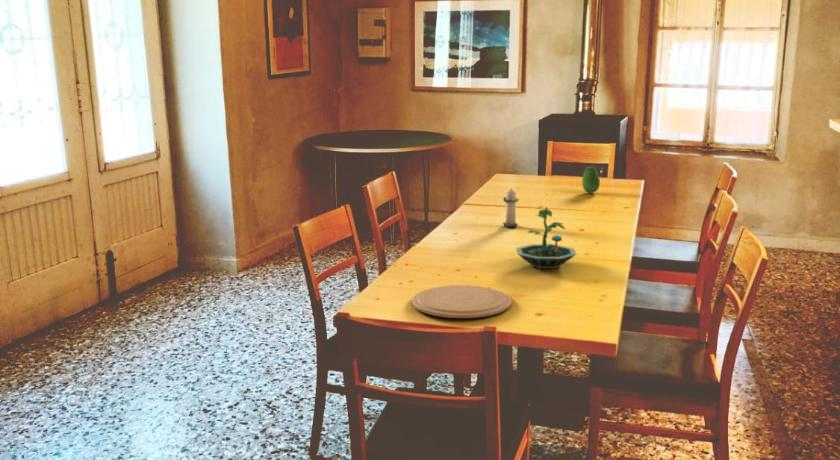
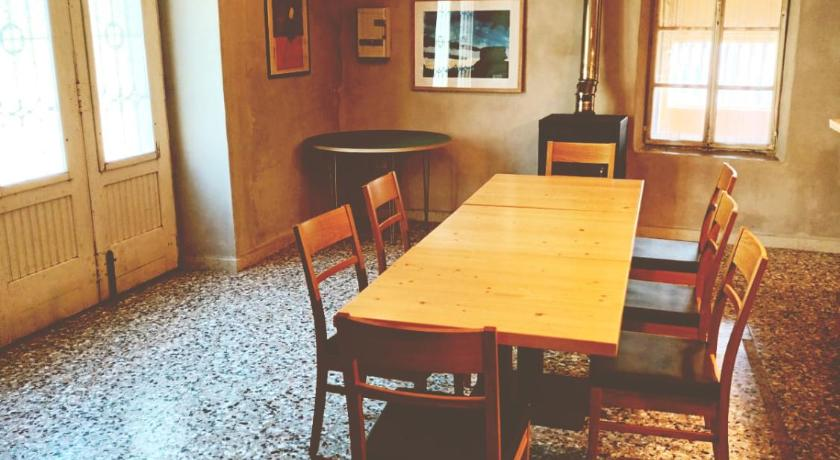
- fruit (591, 179)
- candle (510, 206)
- plate (461, 299)
- terrarium (546, 218)
